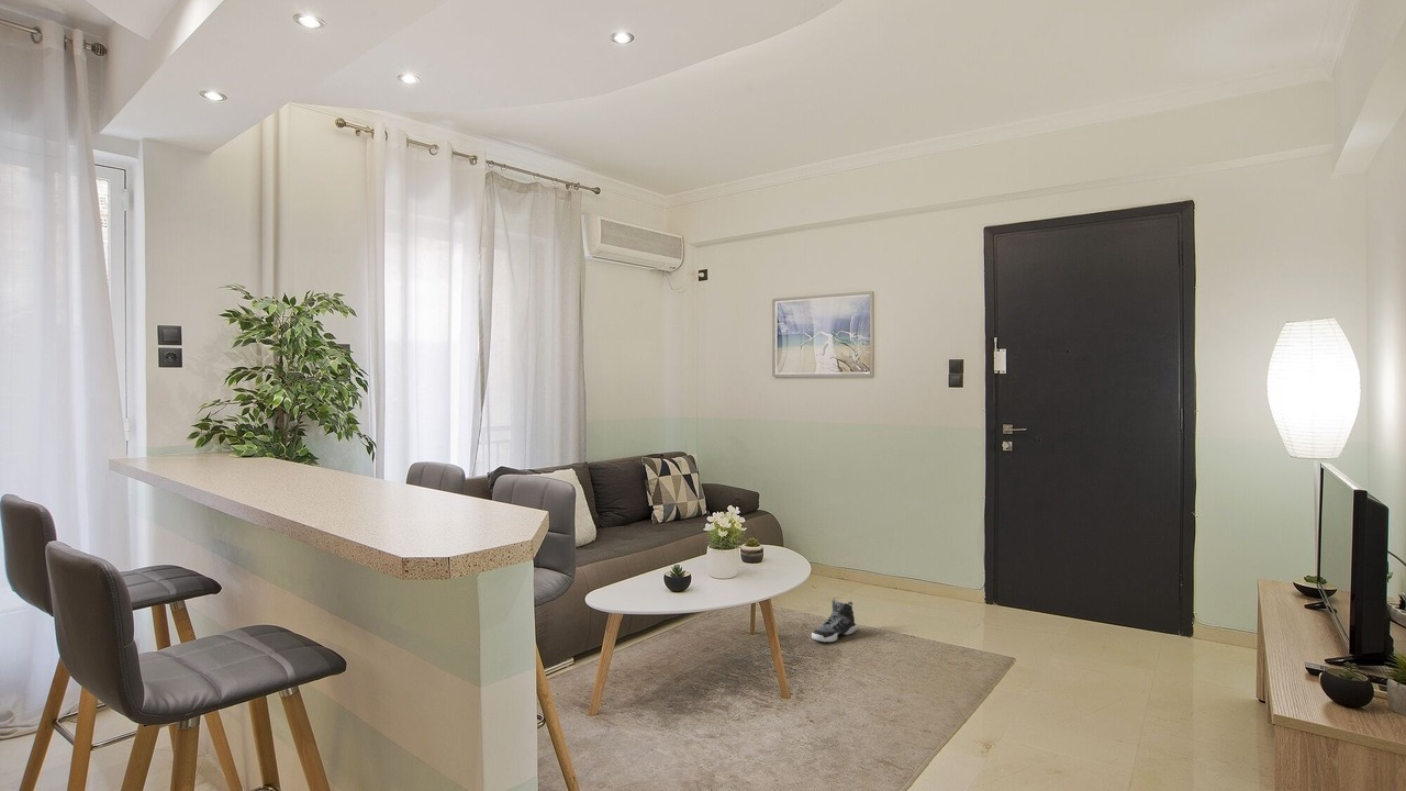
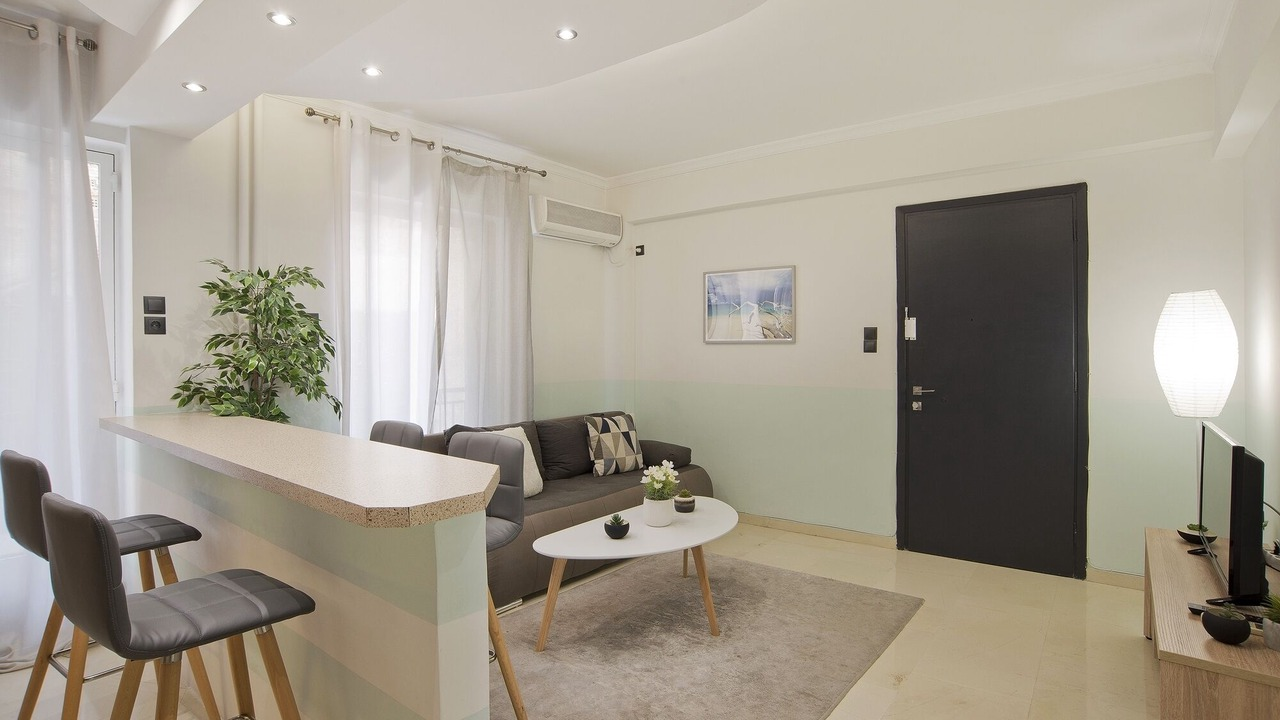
- sneaker (833, 619)
